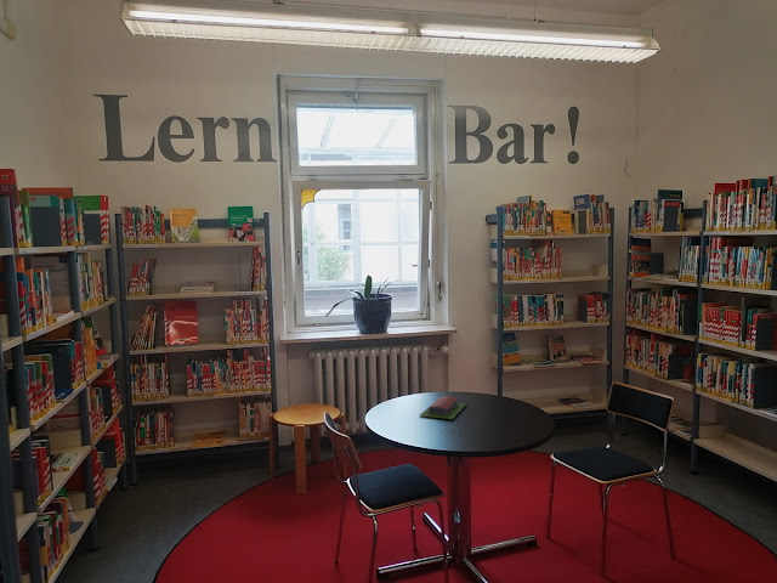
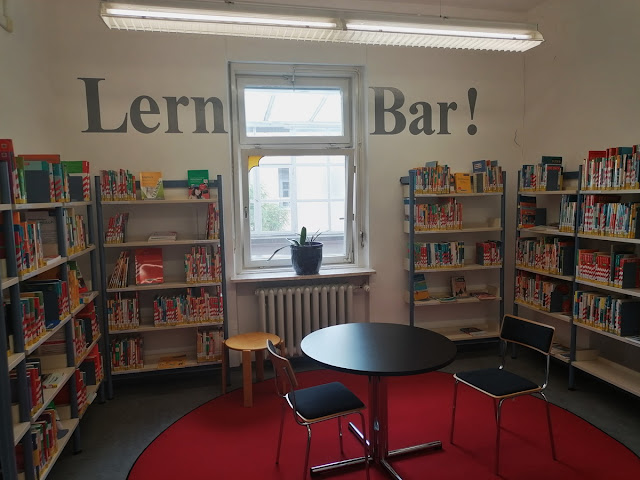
- architectural model (443, 406)
